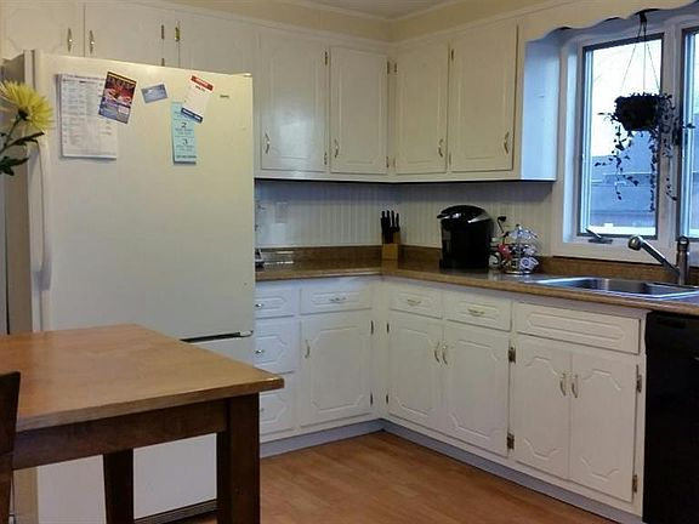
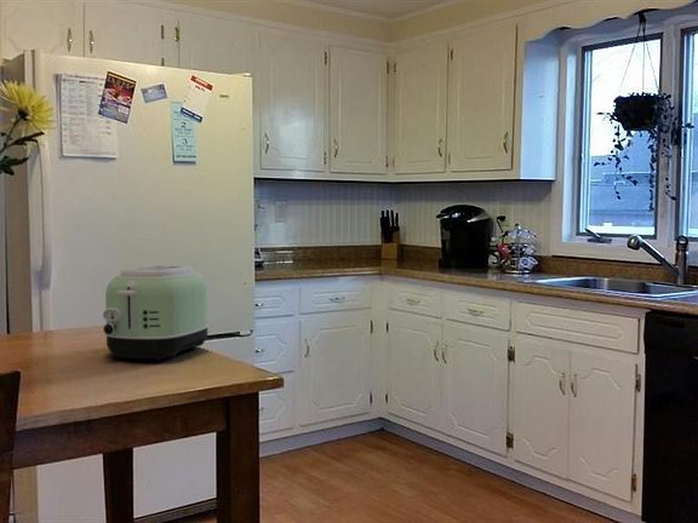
+ toaster (155, 310)
